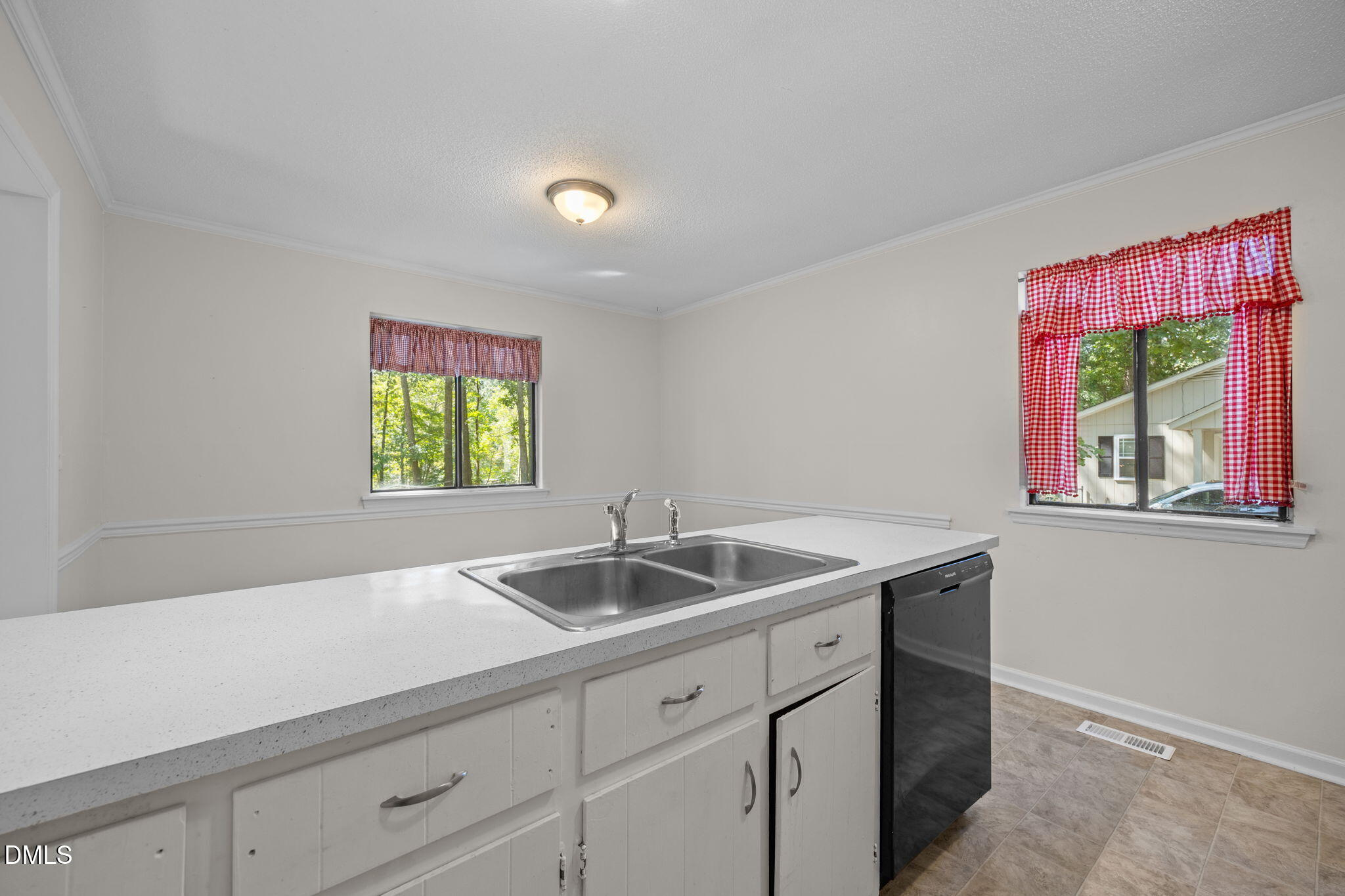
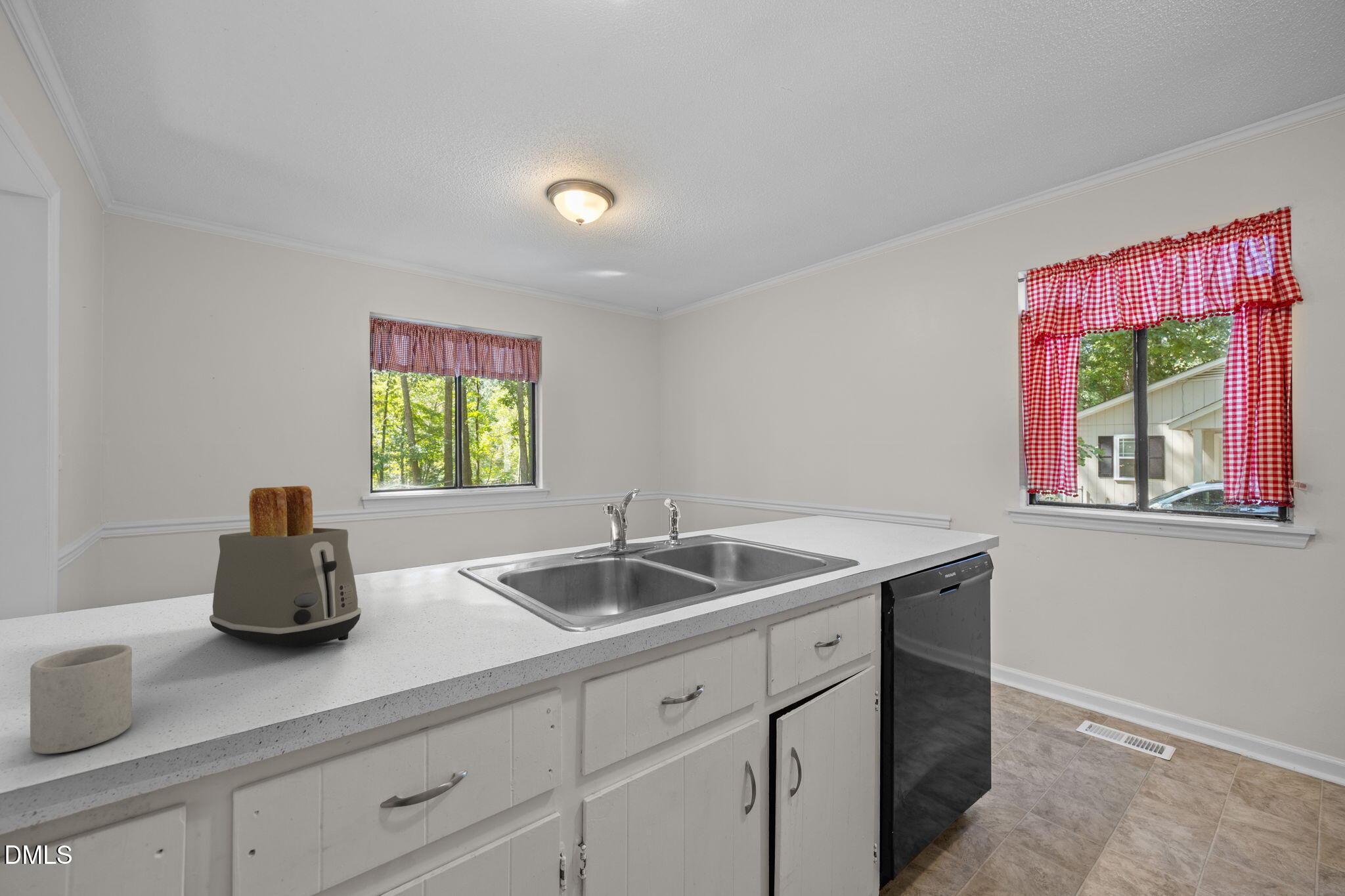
+ toaster (285, 561)
+ mug (77, 693)
